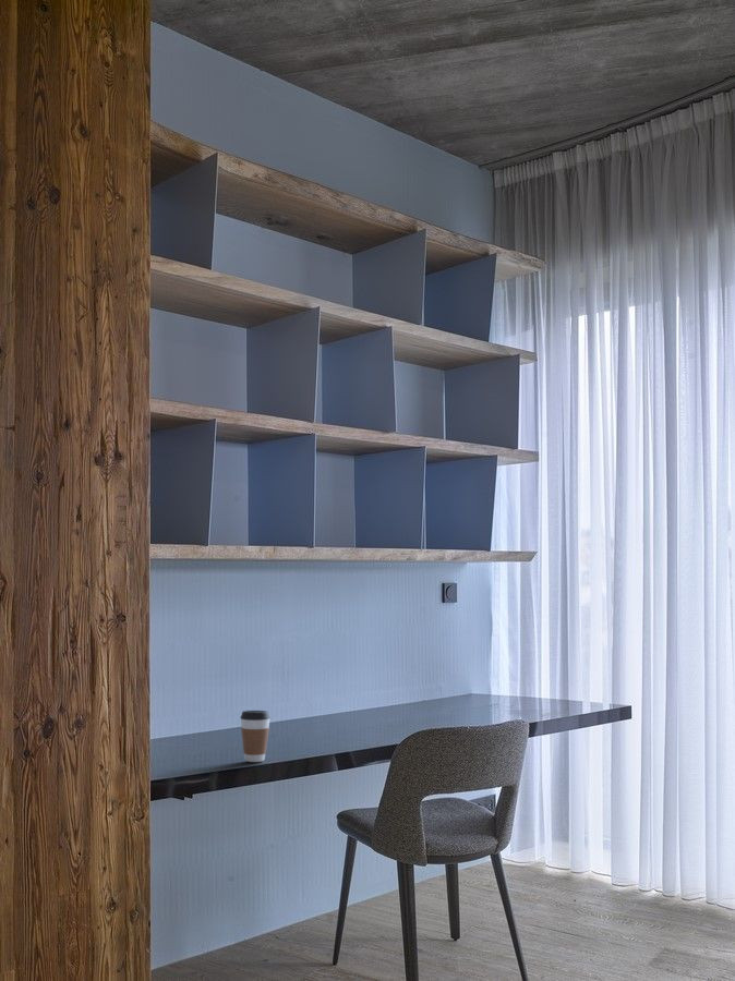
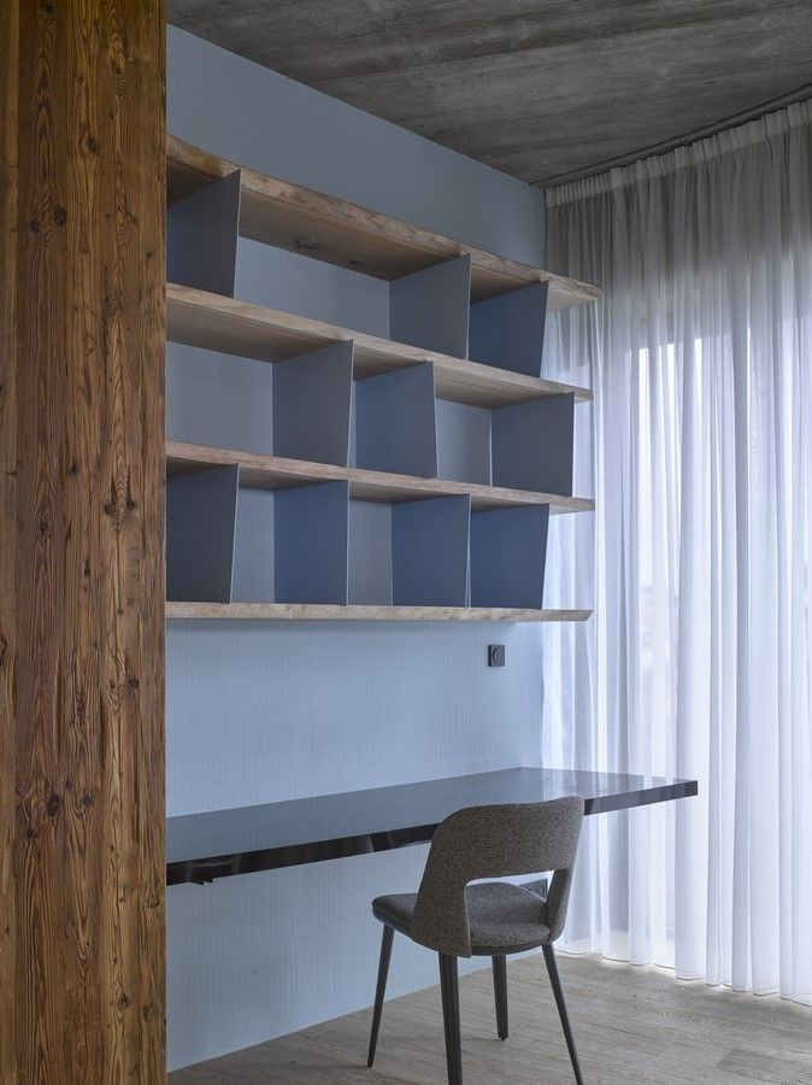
- coffee cup (254, 735)
